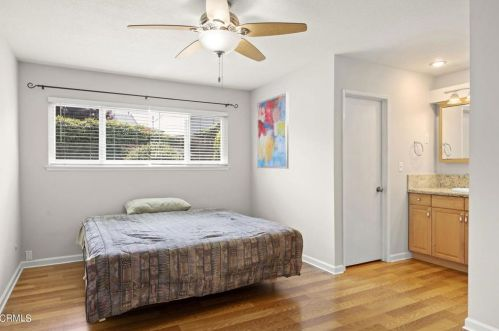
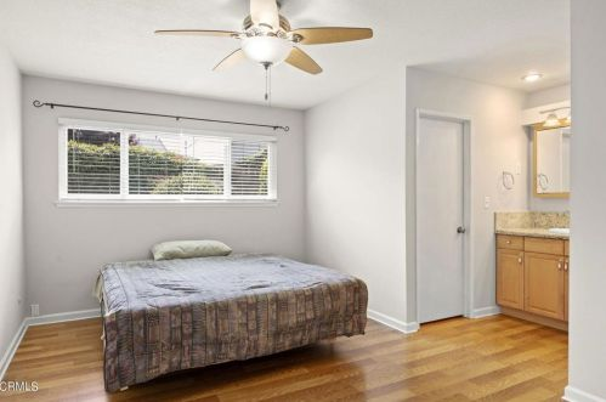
- wall art (271, 133)
